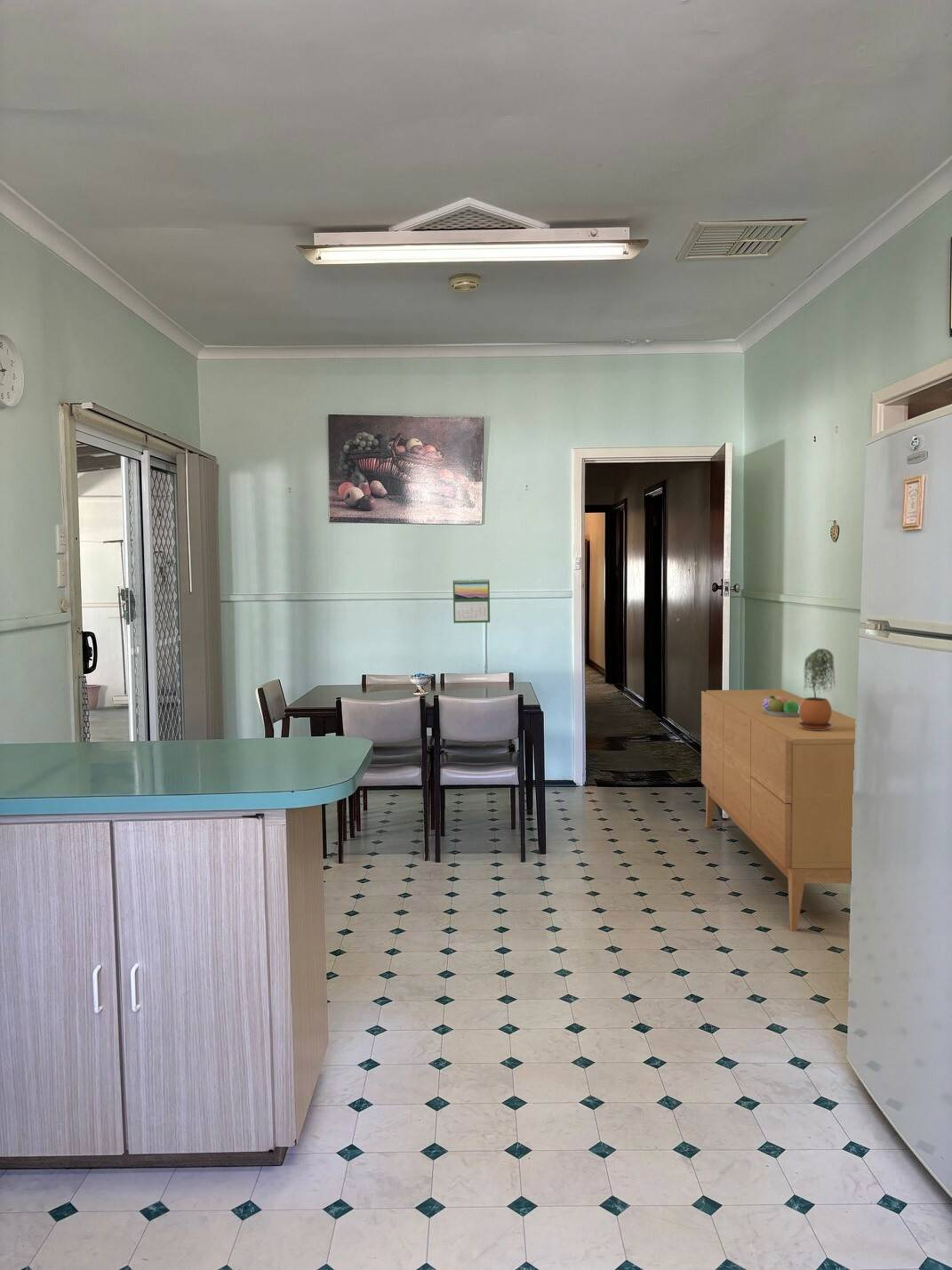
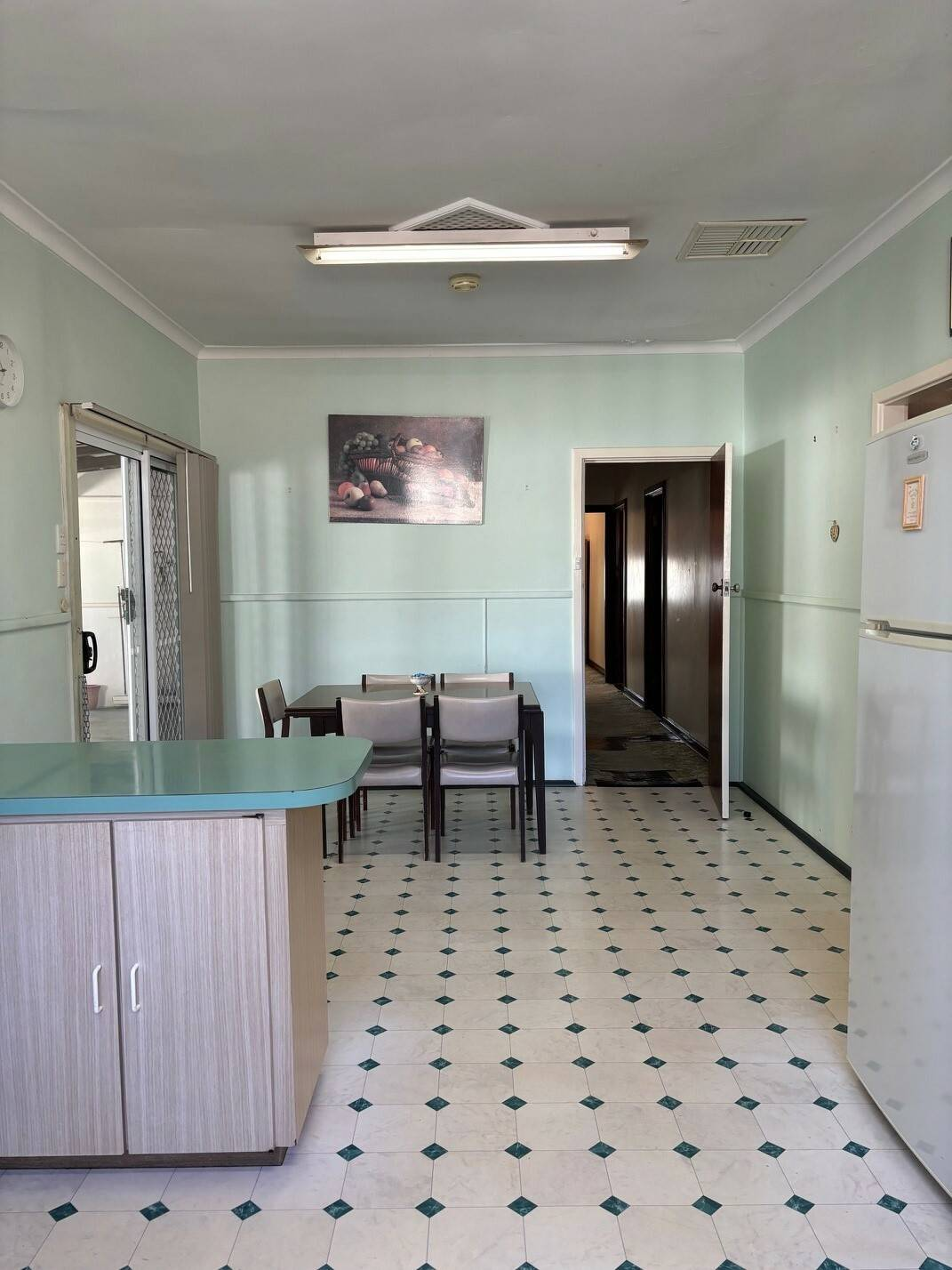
- potted plant (819, 688)
- sideboard (783, 790)
- fruit bowl (787, 703)
- calendar (471, 600)
